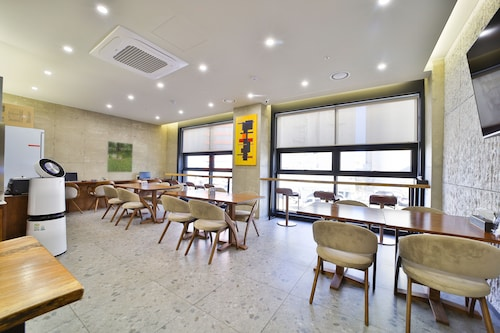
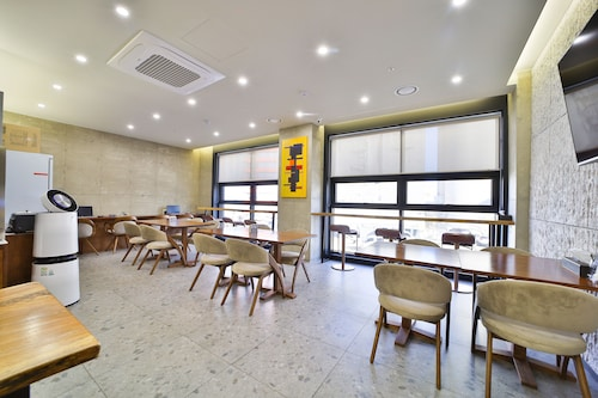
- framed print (120, 157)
